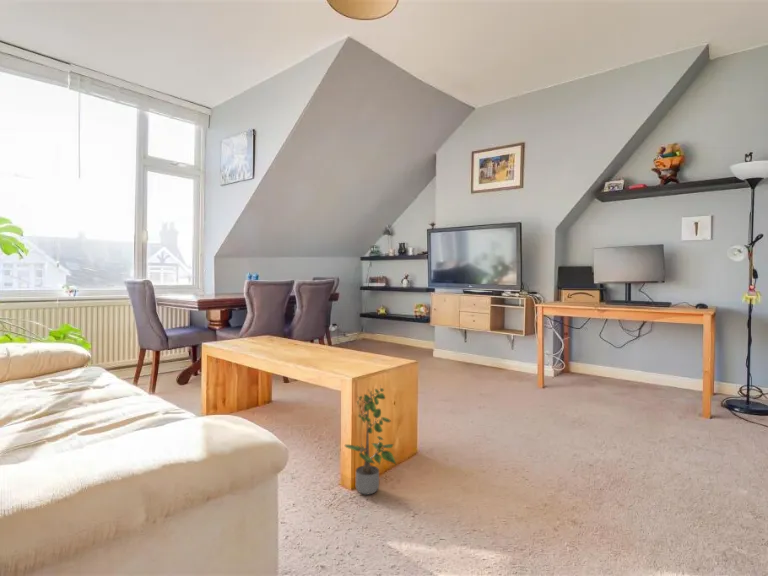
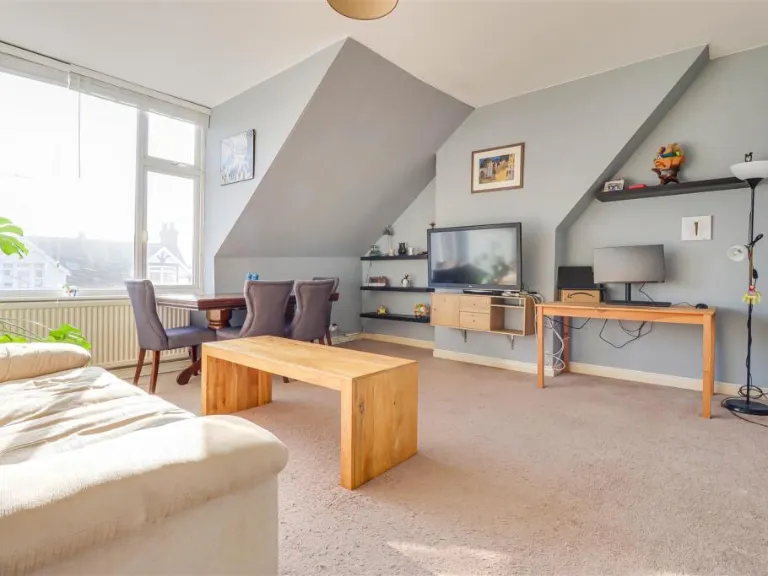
- potted plant (377, 436)
